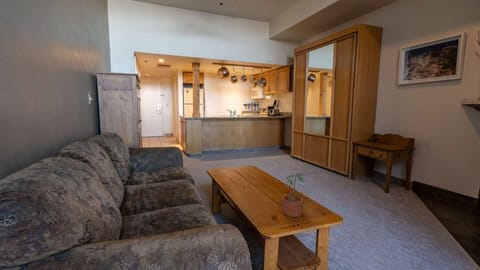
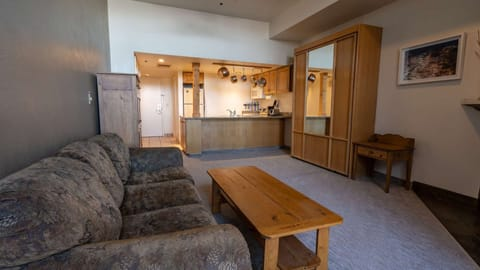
- potted plant (294, 193)
